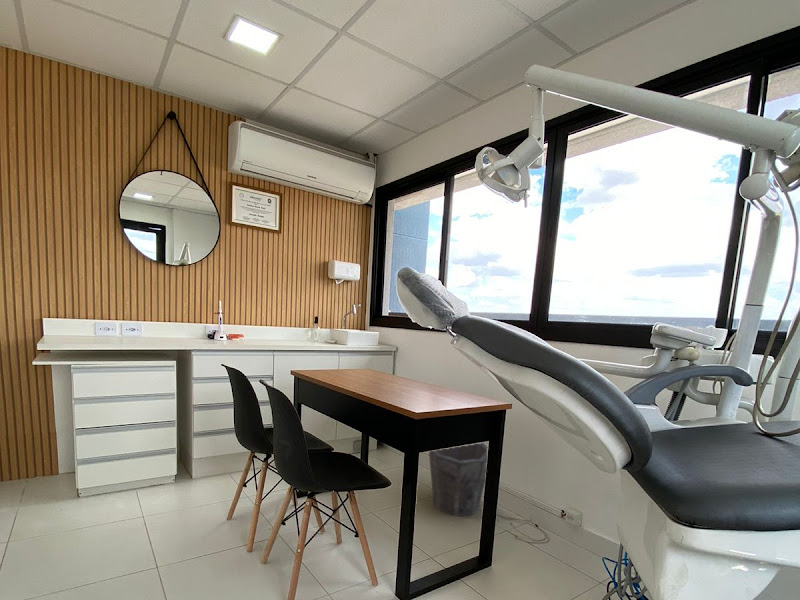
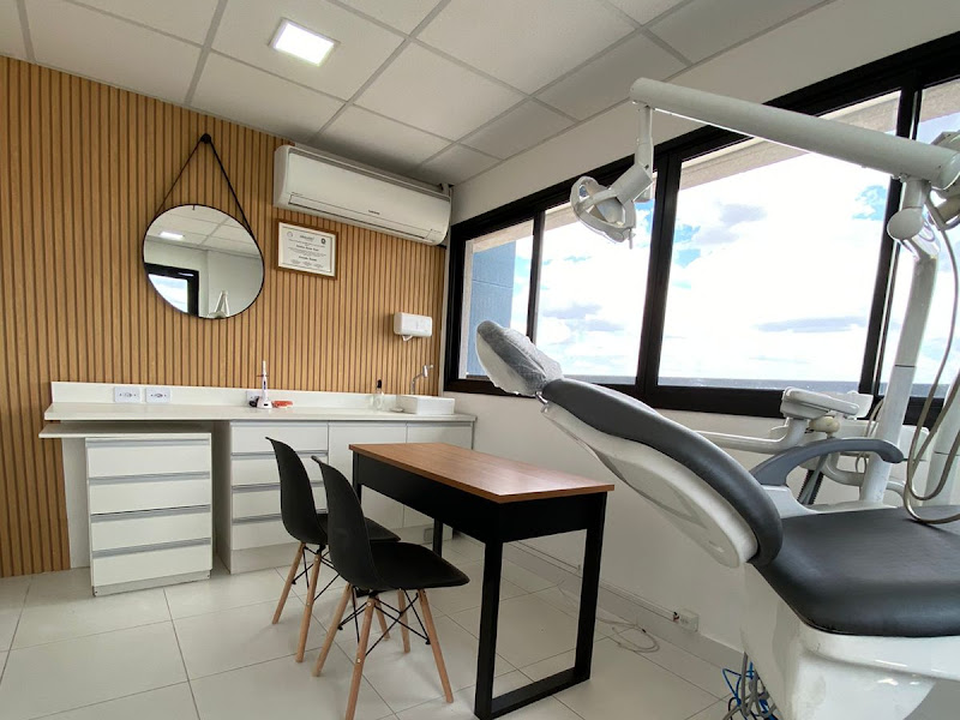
- waste bin (457, 476)
